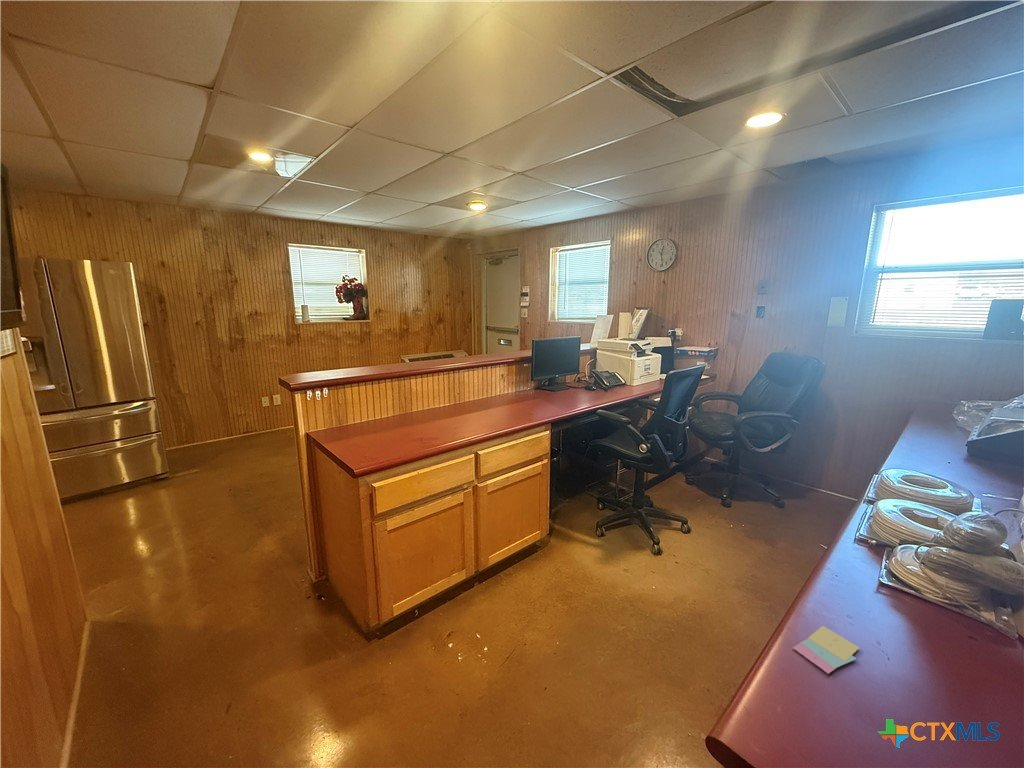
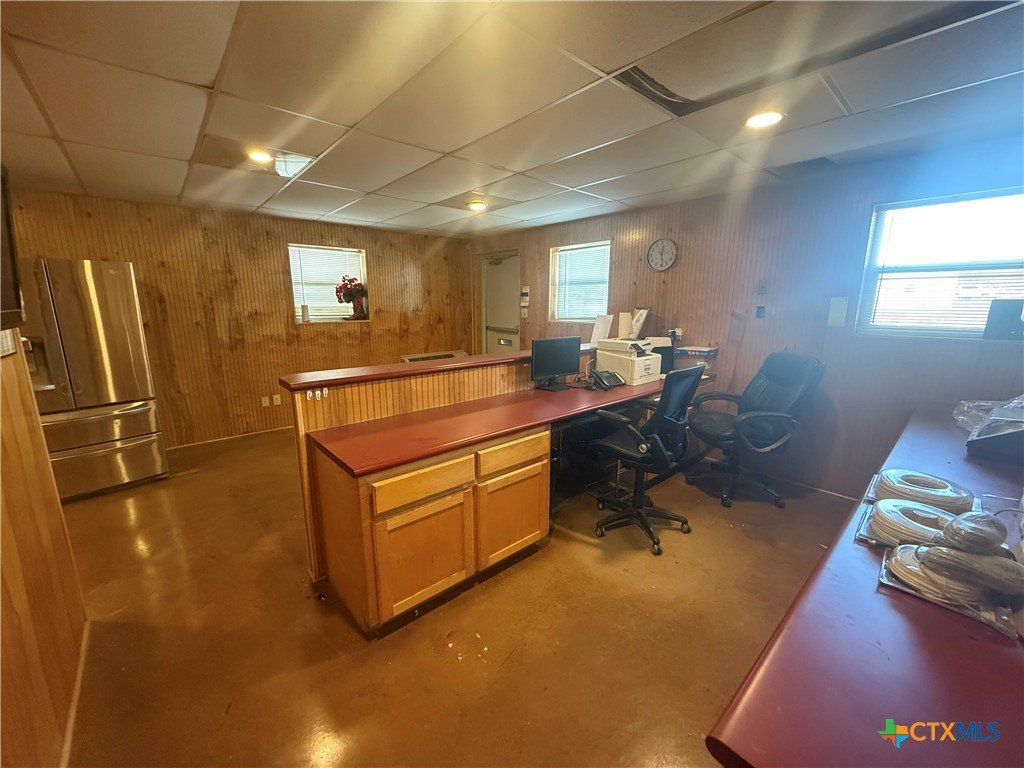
- sticky notes (827, 648)
